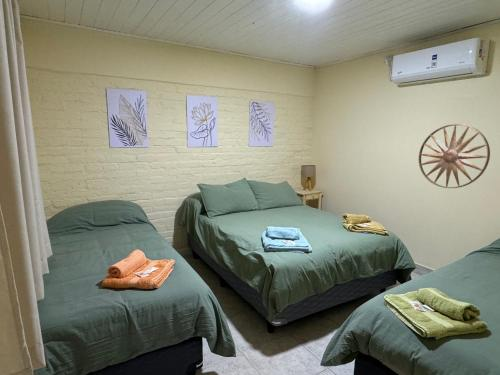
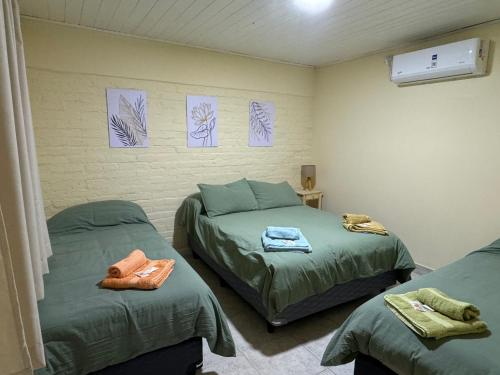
- wall art (451, 156)
